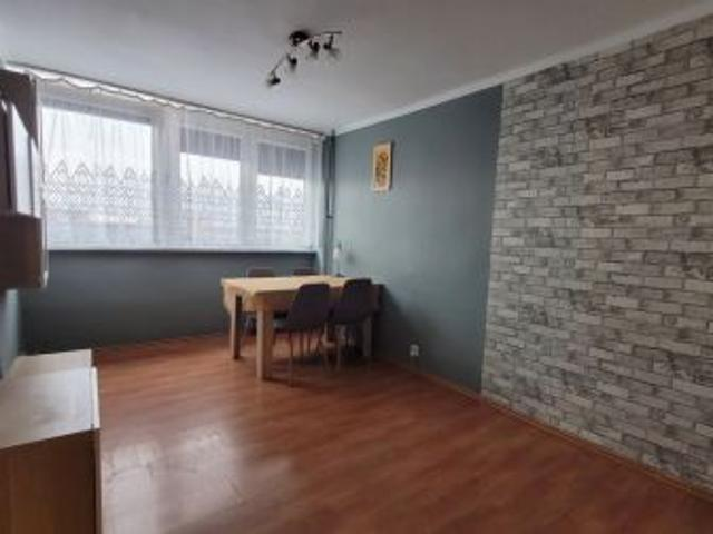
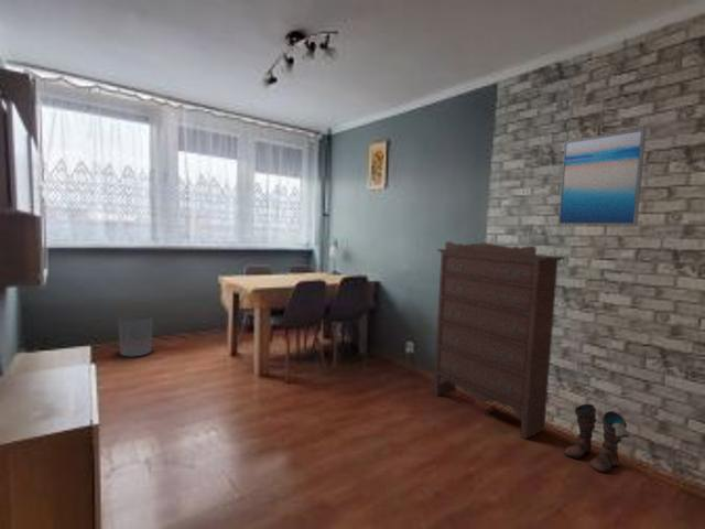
+ waste bin (135, 334)
+ wall art (598, 180)
+ boots (604, 435)
+ dresser (489, 328)
